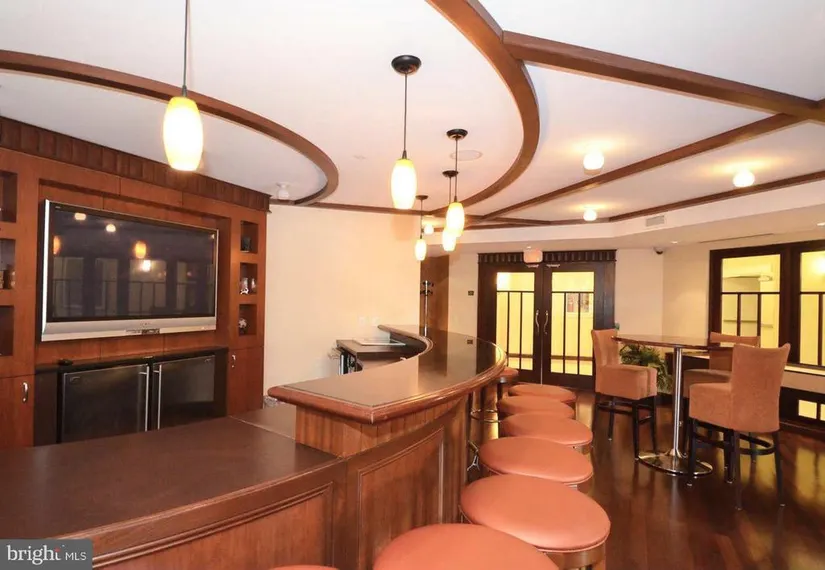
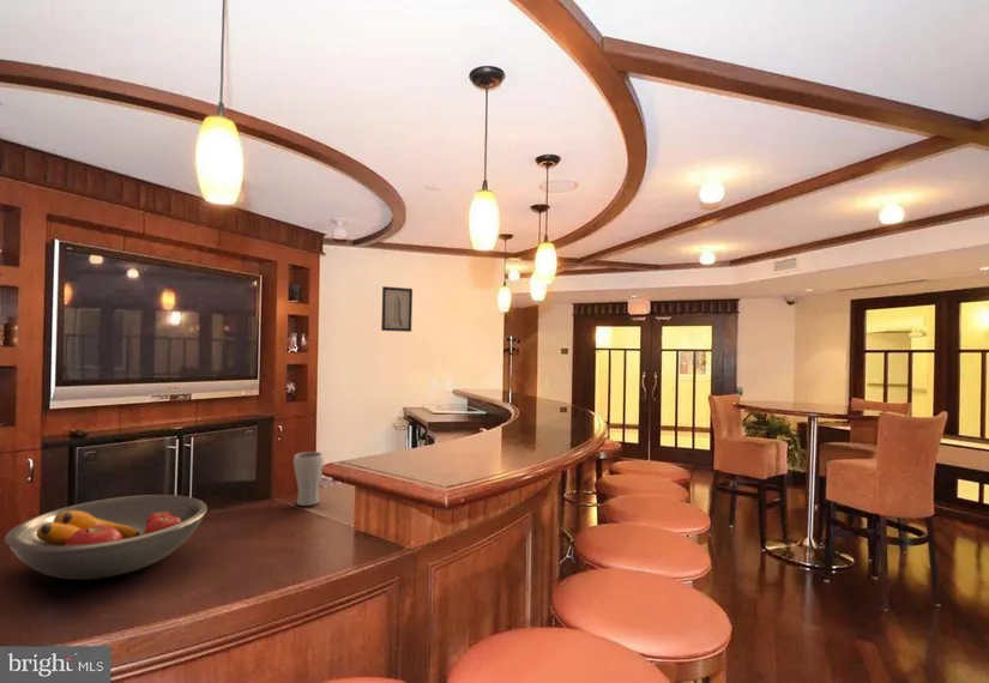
+ fruit bowl (115, 533)
+ drinking glass (308, 478)
+ wall art (397, 309)
